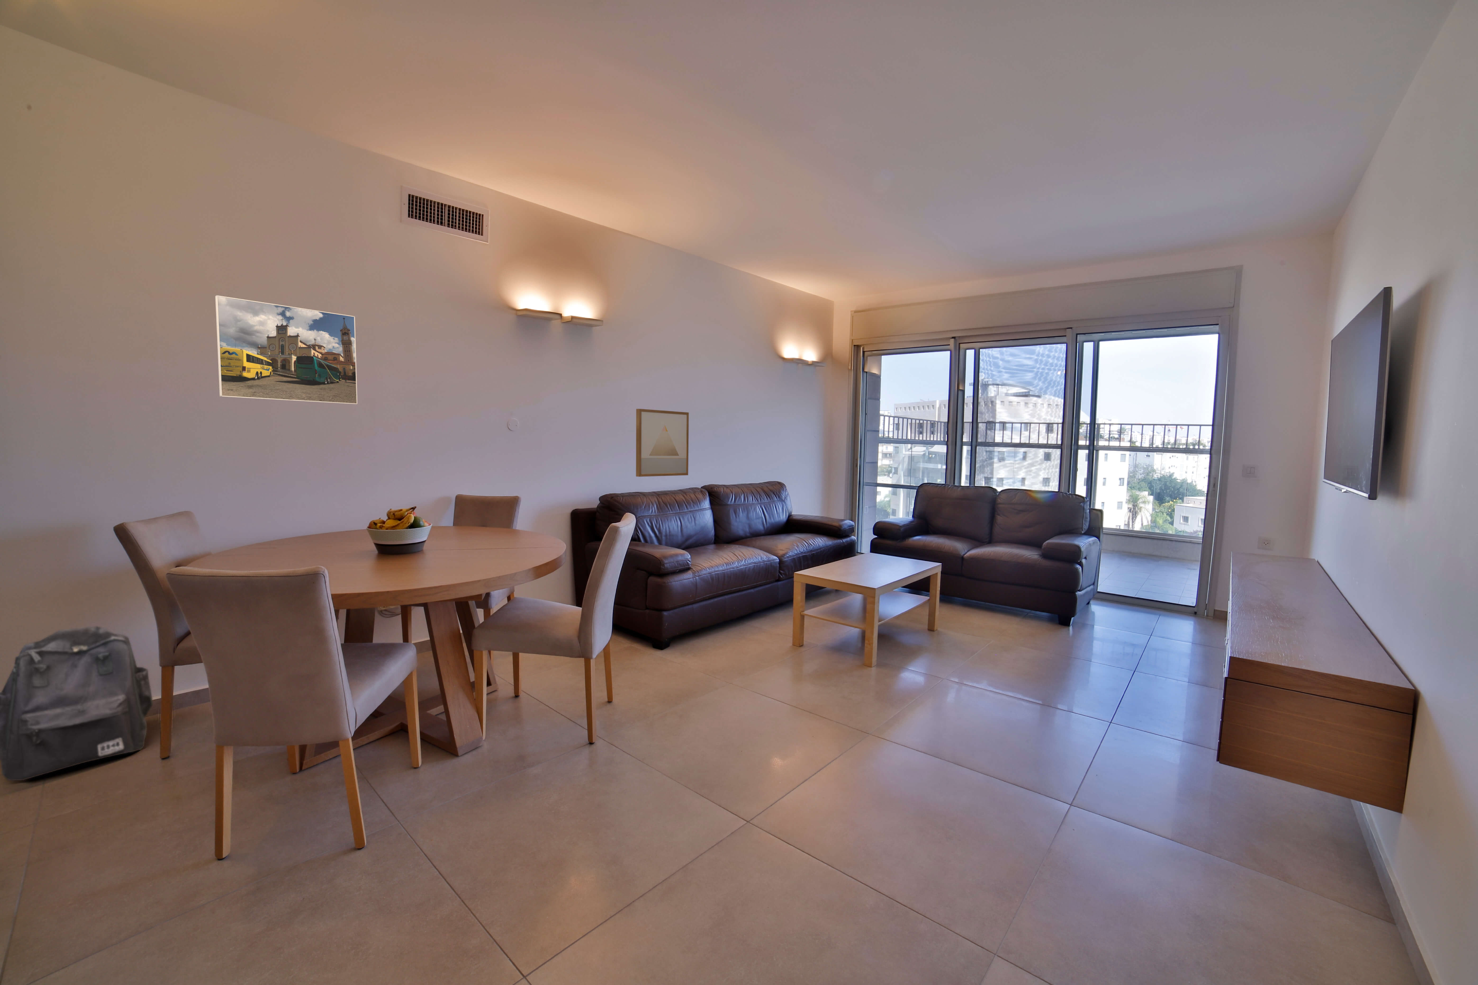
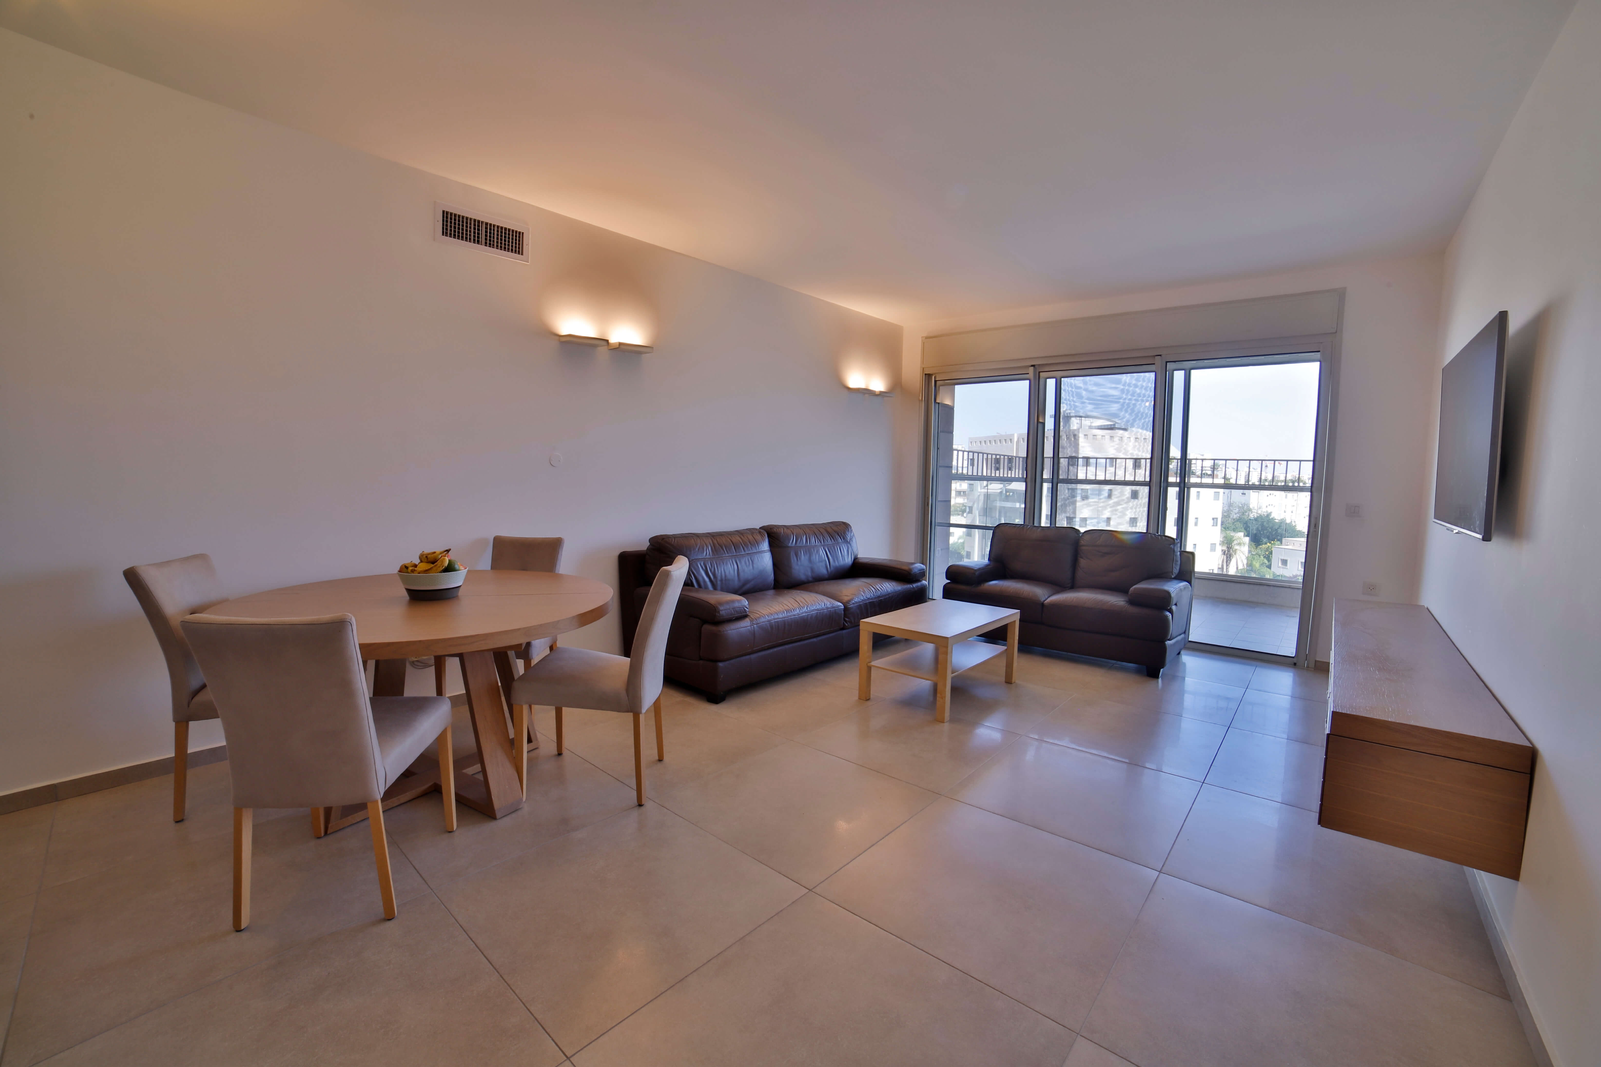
- backpack (75, 694)
- wall art (663, 443)
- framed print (291, 354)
